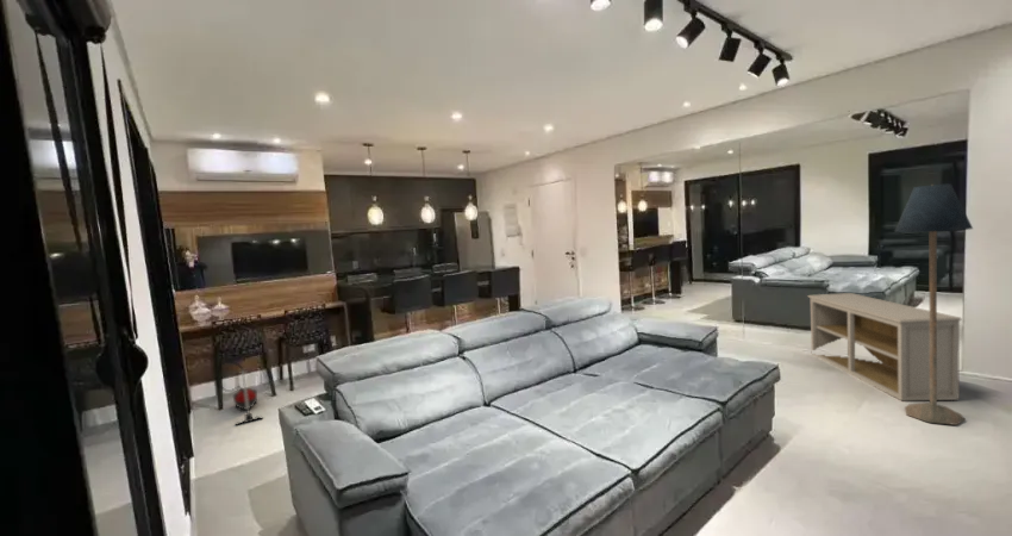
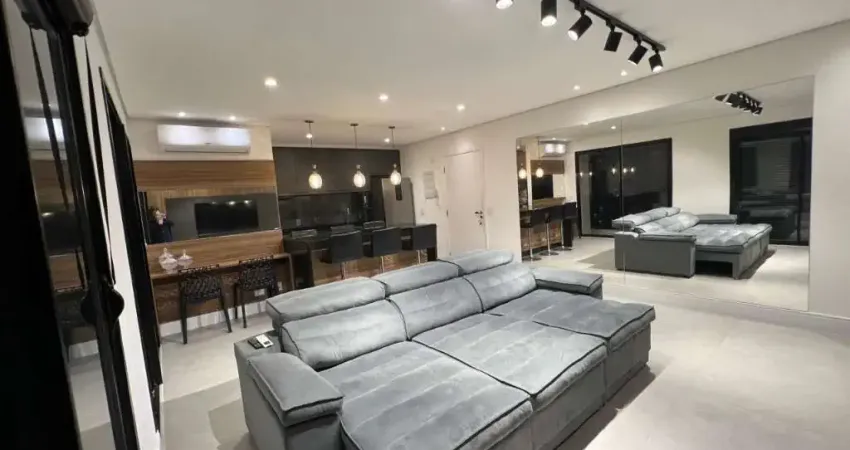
- floor lamp (932, 301)
- vacuum cleaner (237, 387)
- storage cabinet (872, 338)
